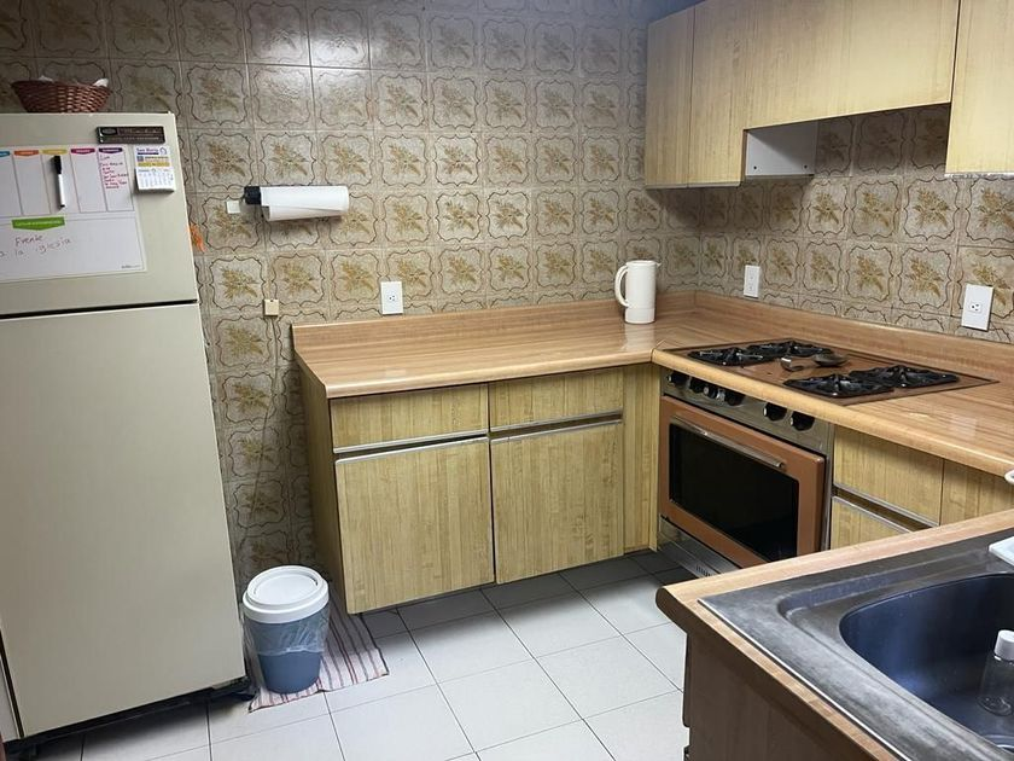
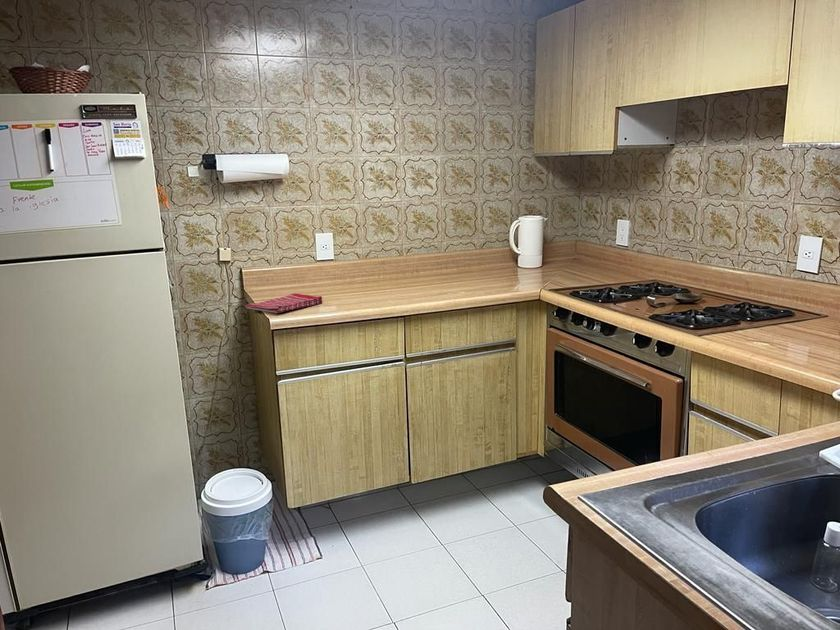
+ dish towel (285, 302)
